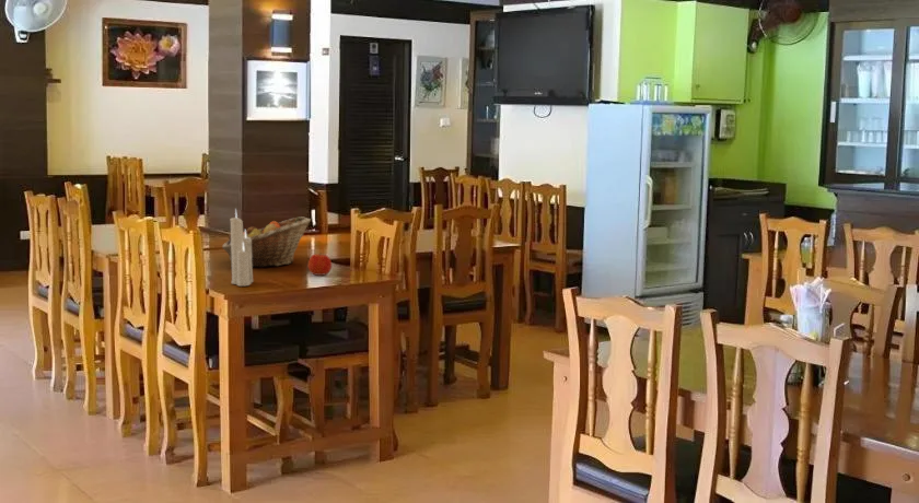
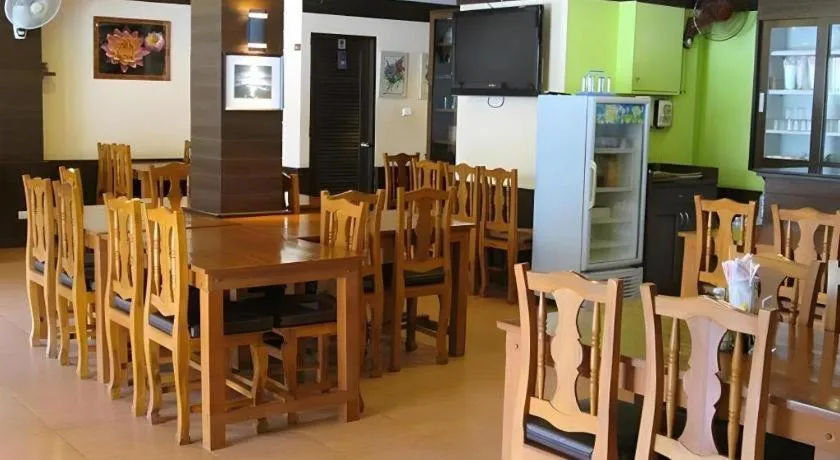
- apple (319, 262)
- fruit basket (266, 239)
- candle (241, 244)
